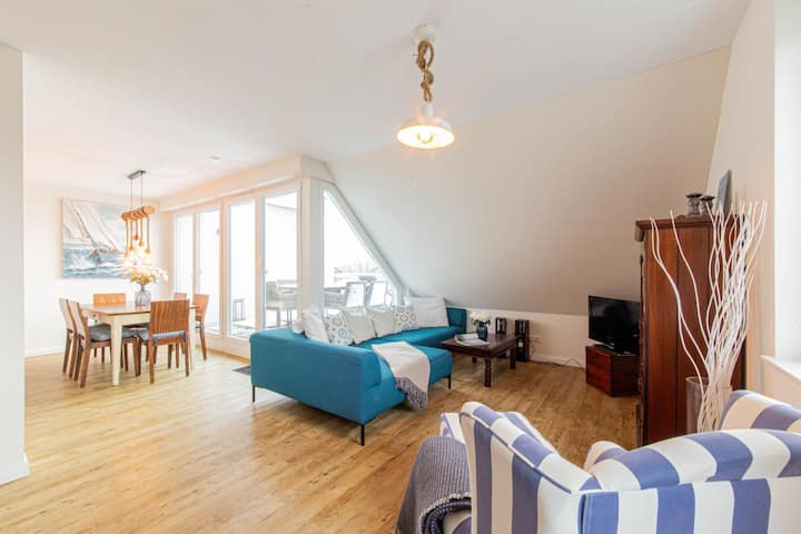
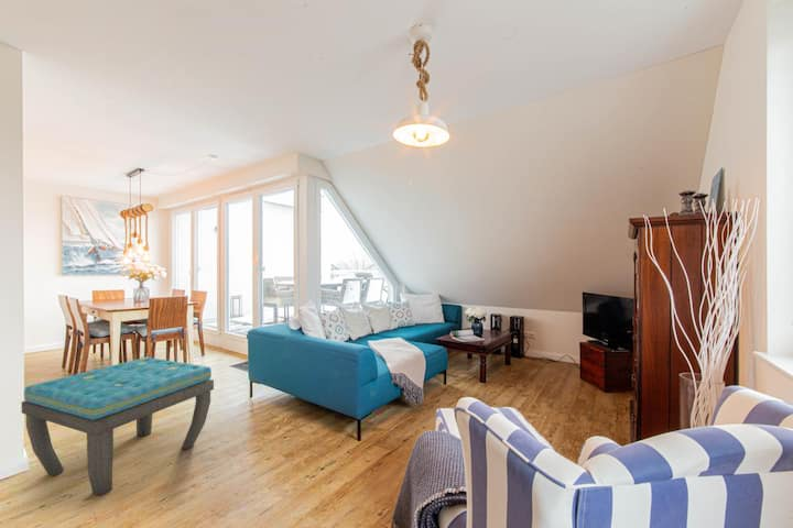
+ ottoman (126, 417)
